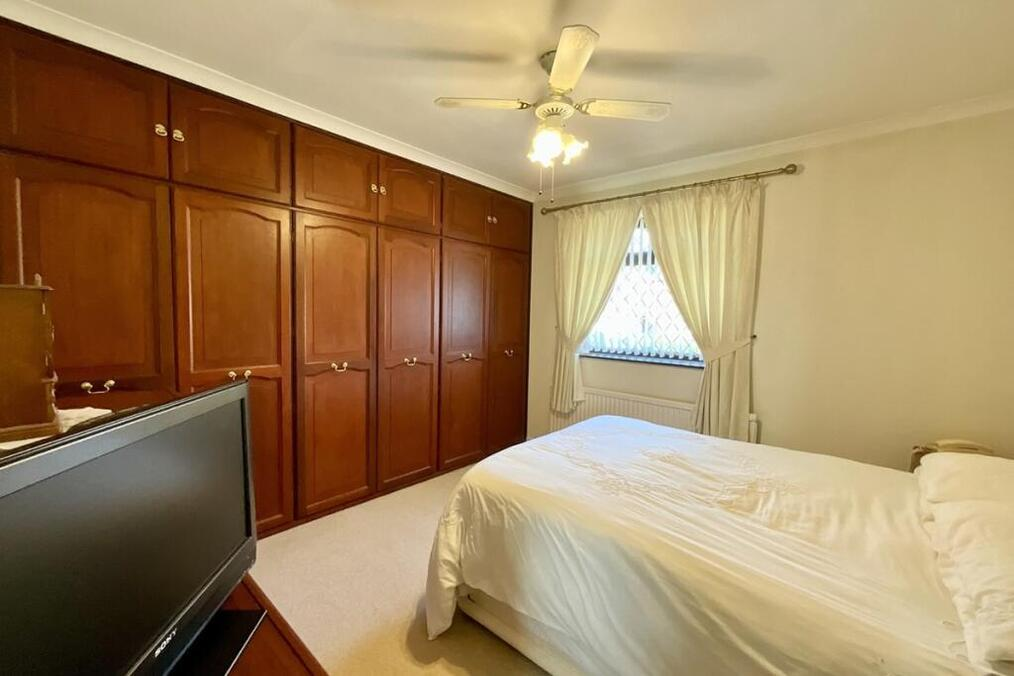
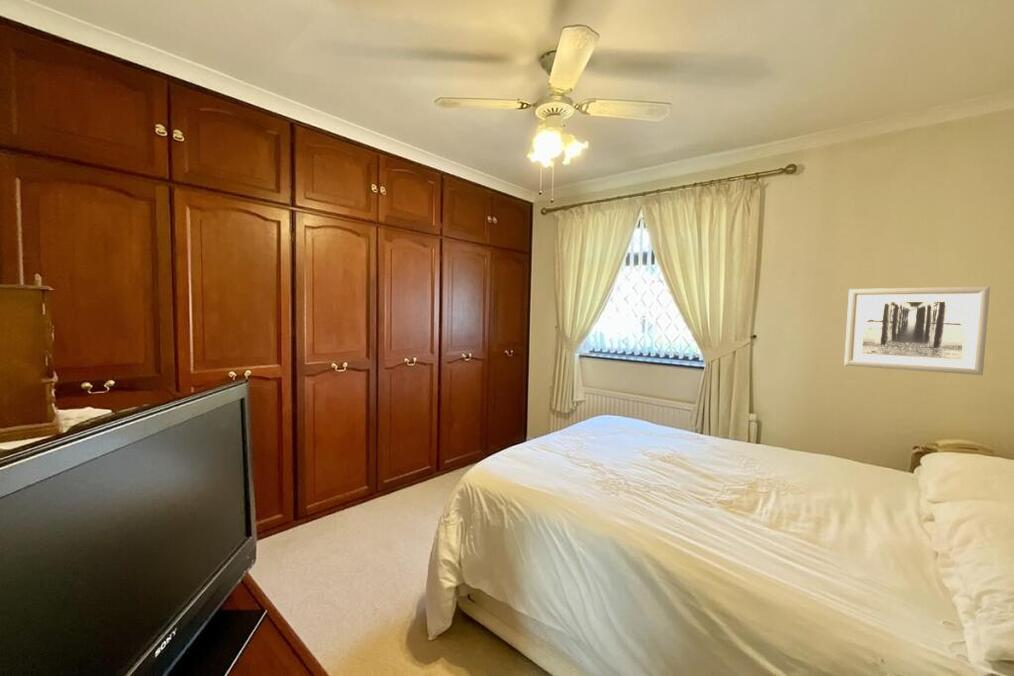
+ wall art (910, 329)
